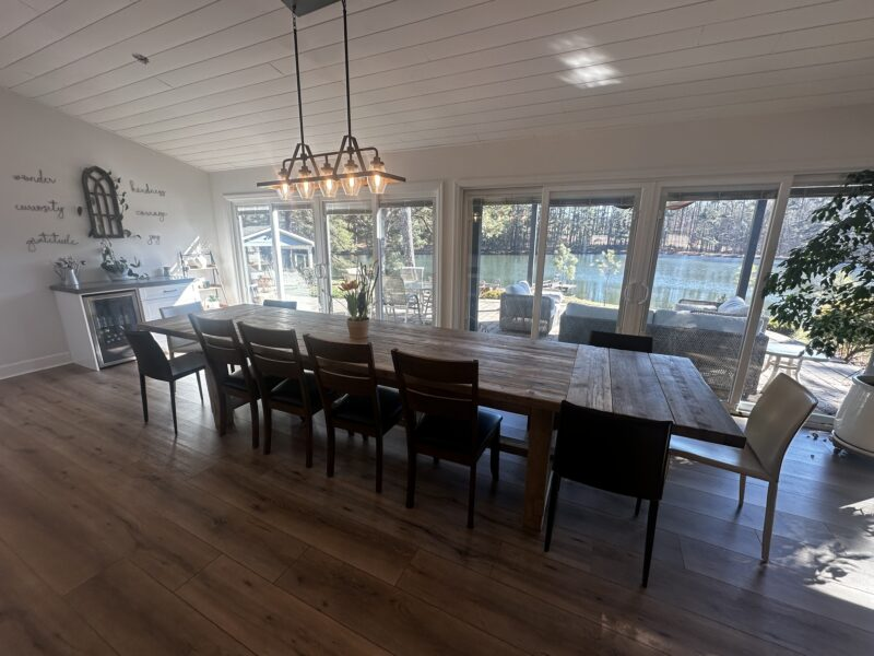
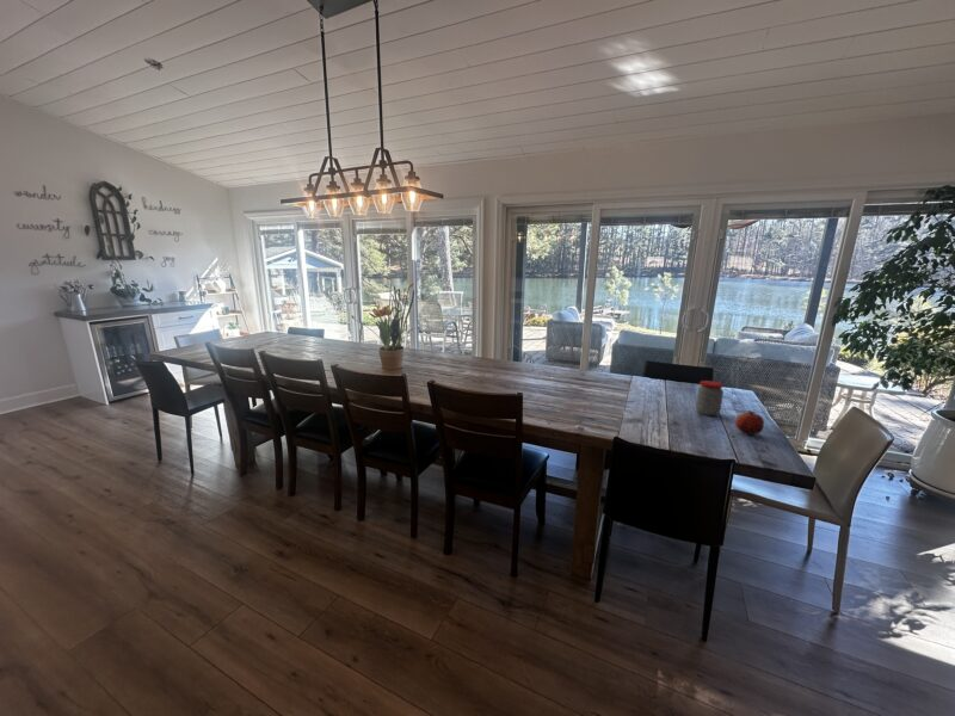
+ jar (709, 397)
+ fruit (750, 421)
